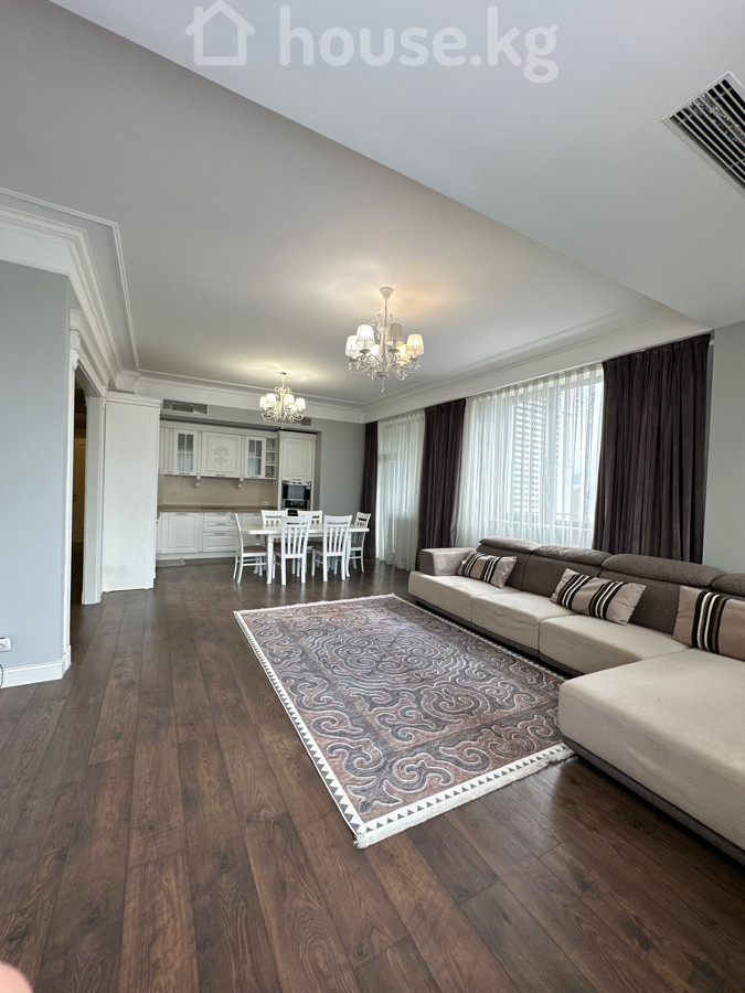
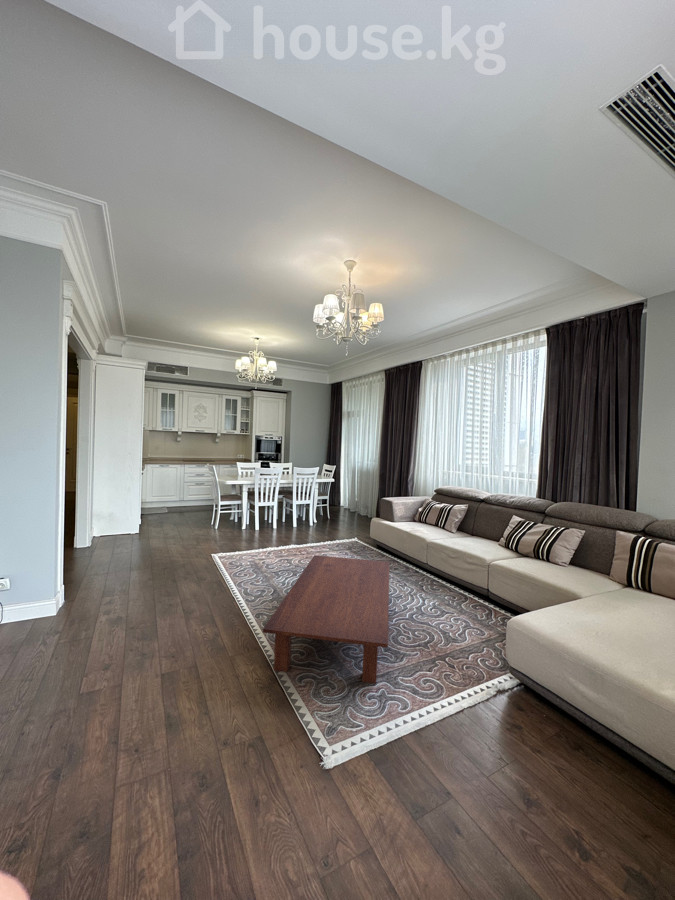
+ coffee table (340, 605)
